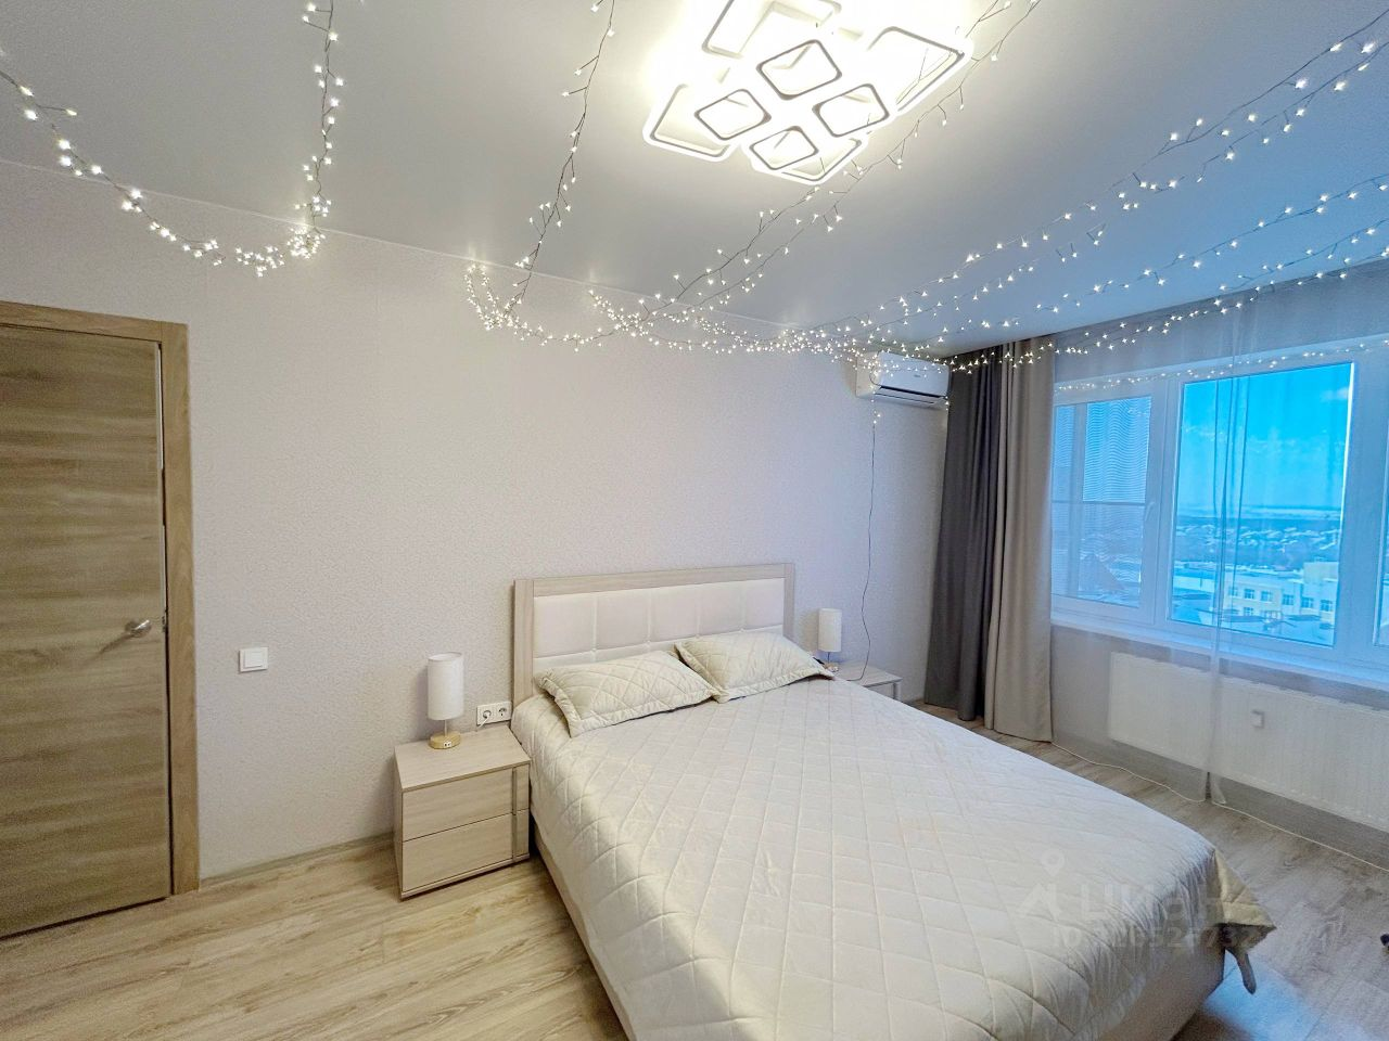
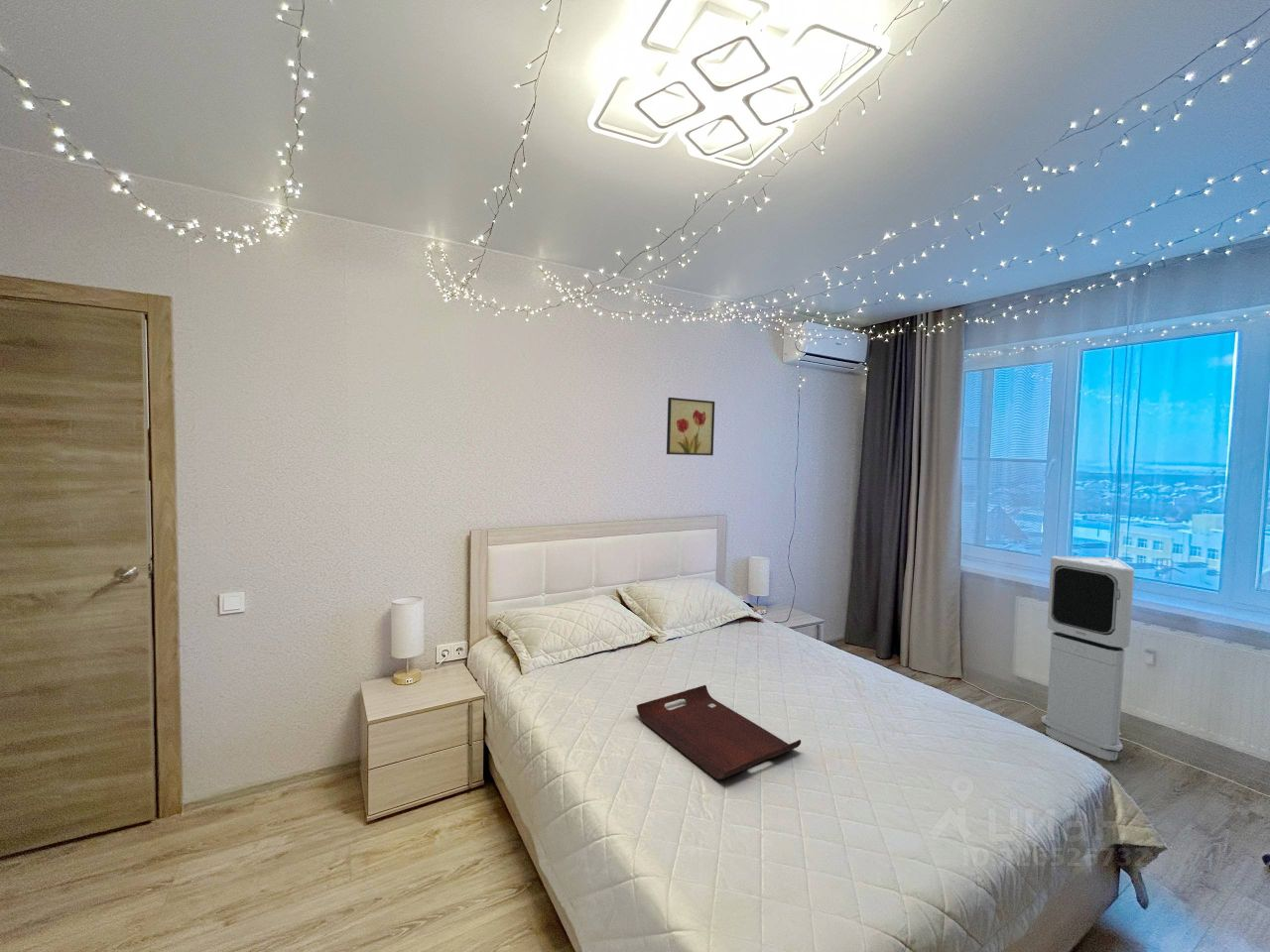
+ air purifier (1094, 651)
+ wall art (690, 426)
+ serving tray (713, 727)
